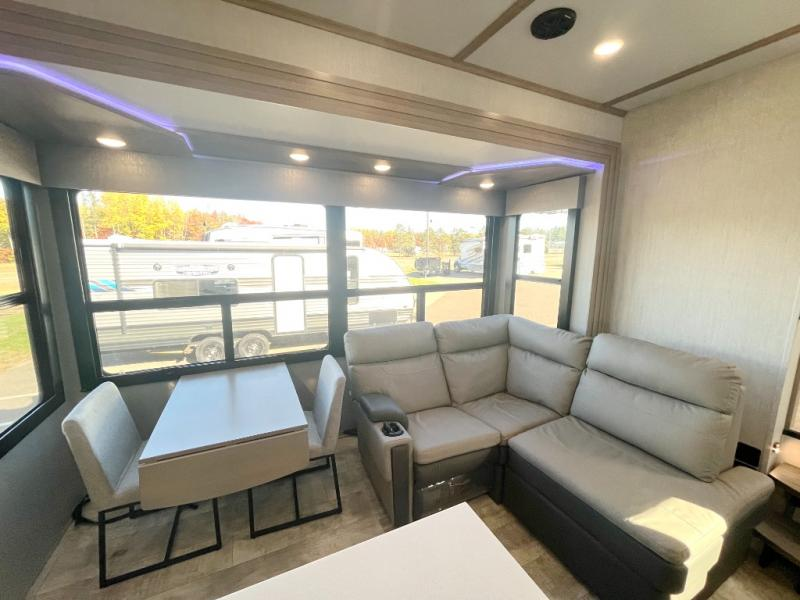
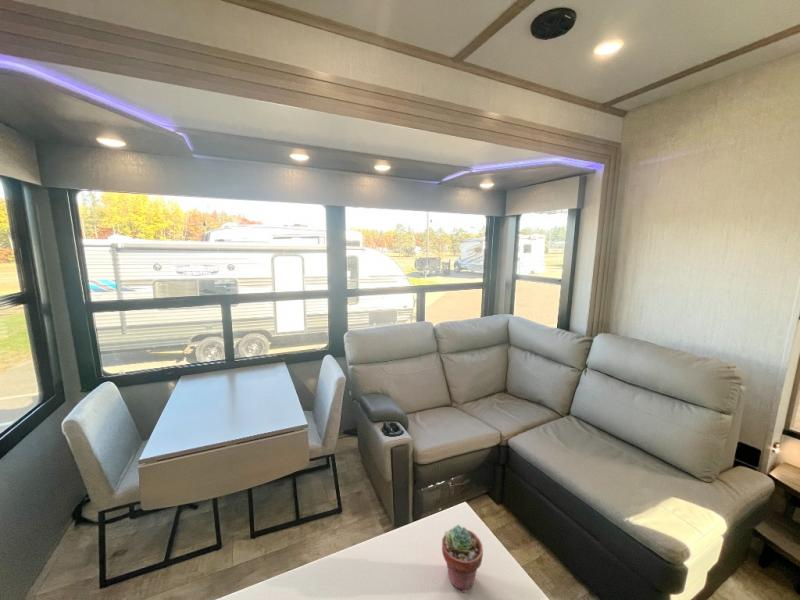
+ potted succulent (461, 553)
